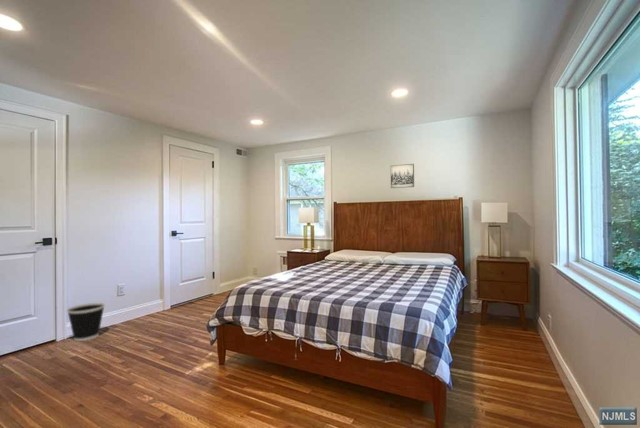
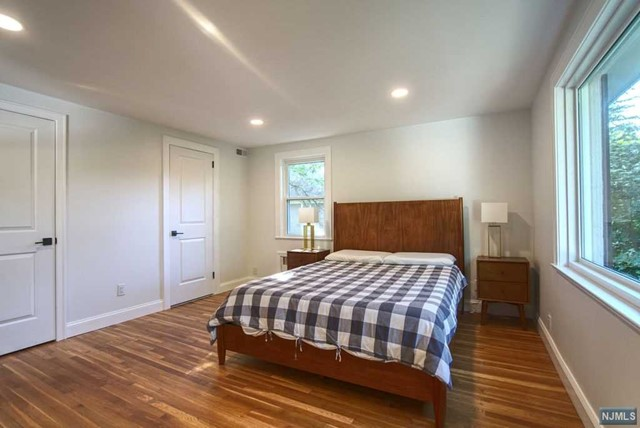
- wall art (402, 176)
- wastebasket (86, 322)
